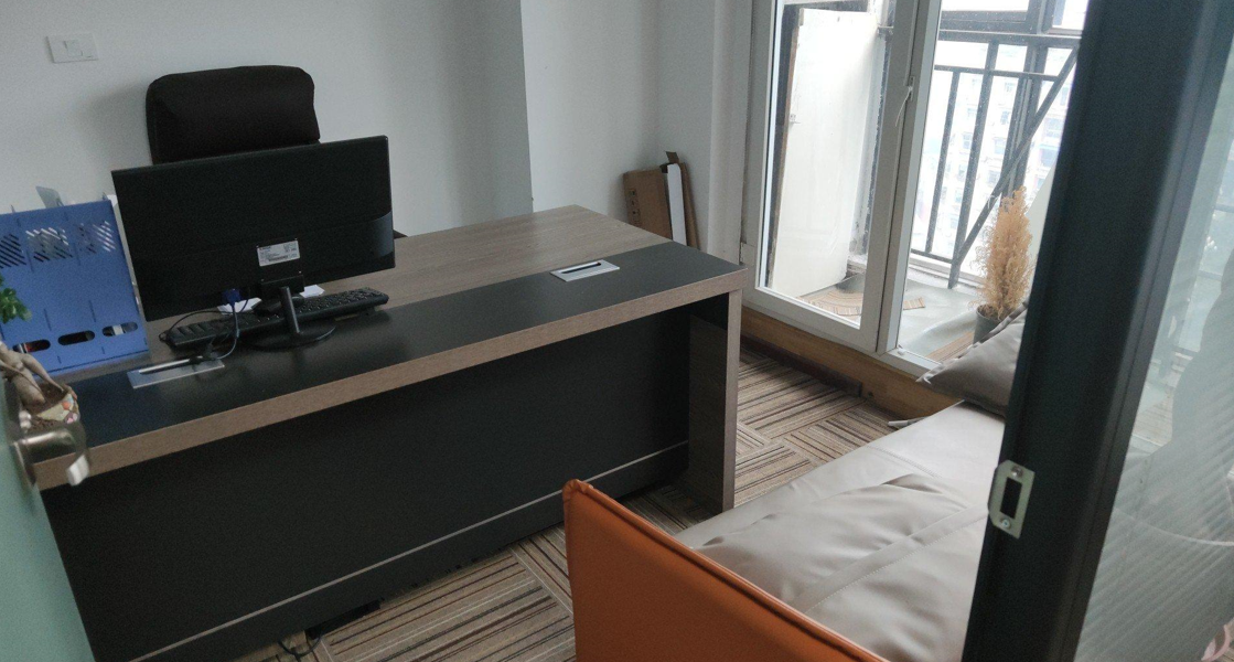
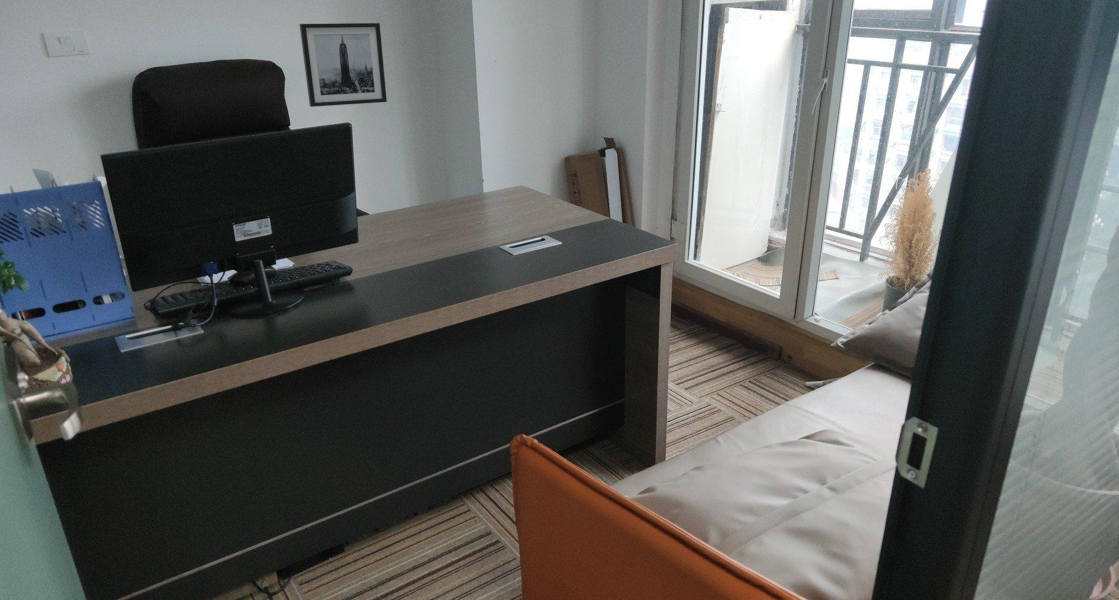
+ wall art (344, 64)
